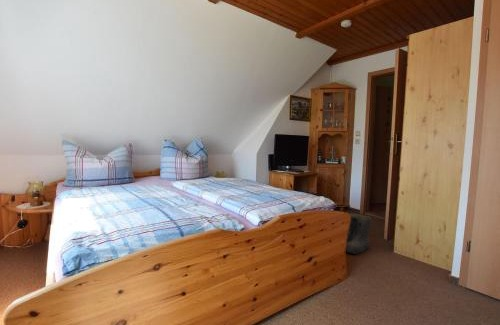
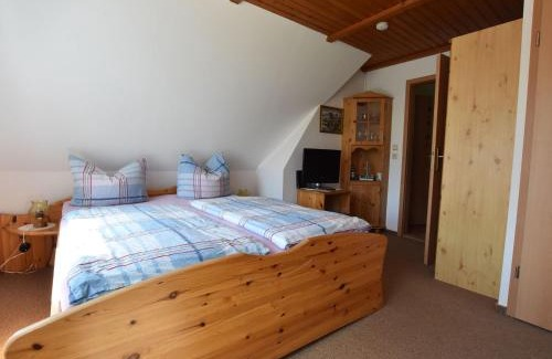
- boots (352, 232)
